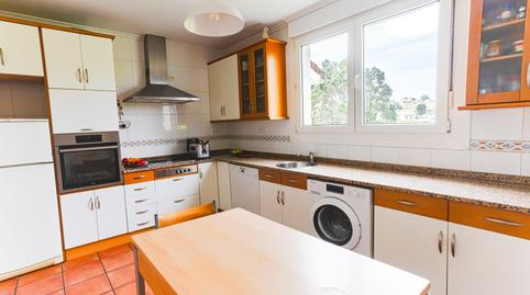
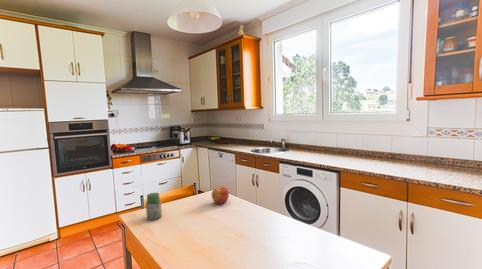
+ jar (153, 205)
+ apple (220, 194)
